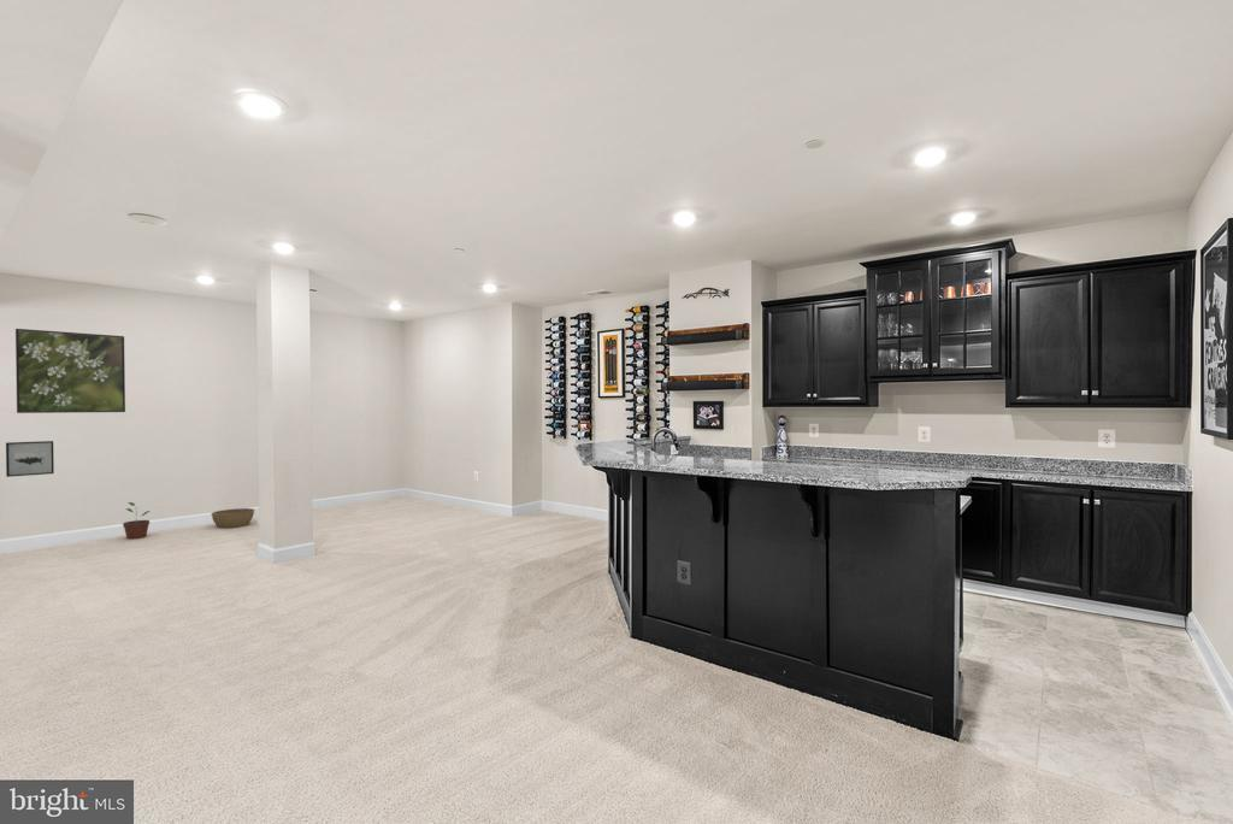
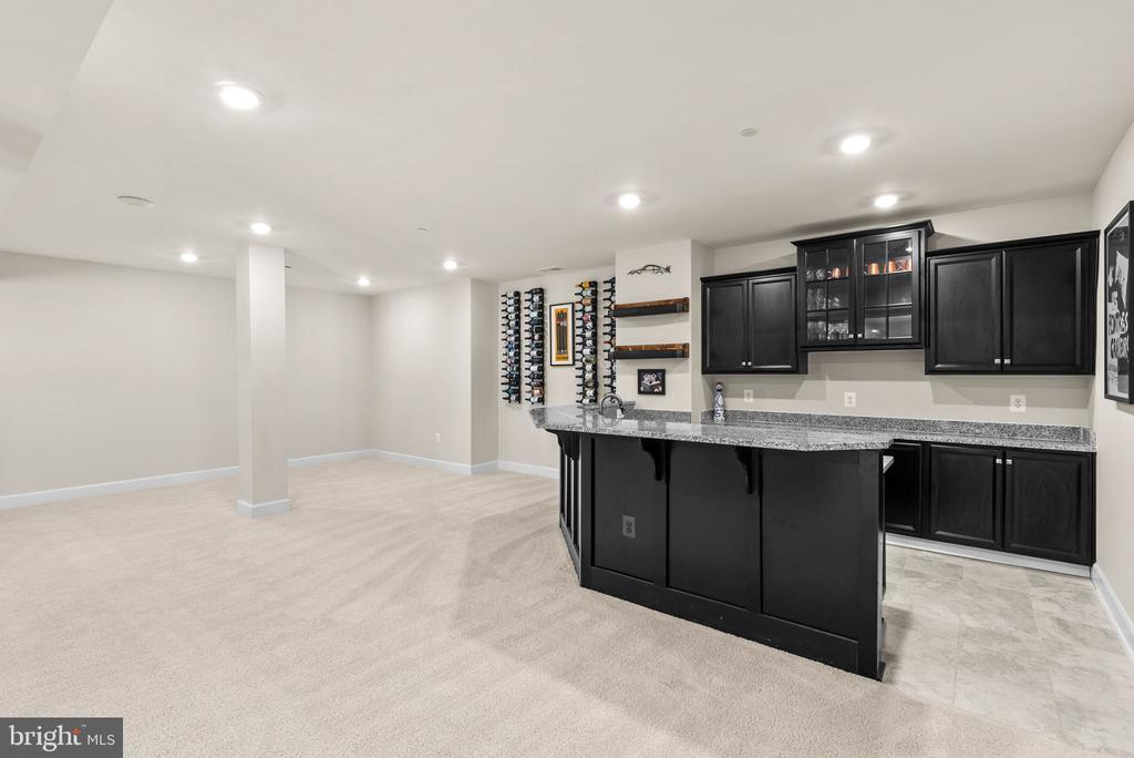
- wall art (30, 458)
- basket (232, 518)
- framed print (72, 372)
- potted plant (136, 520)
